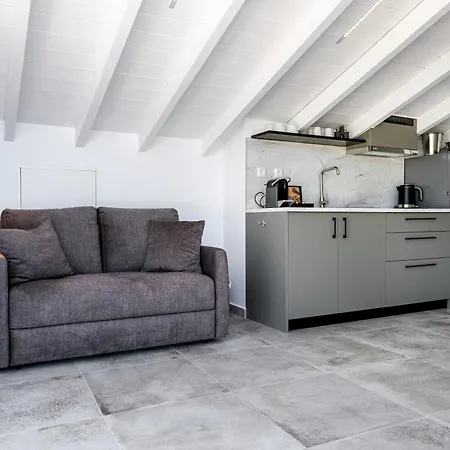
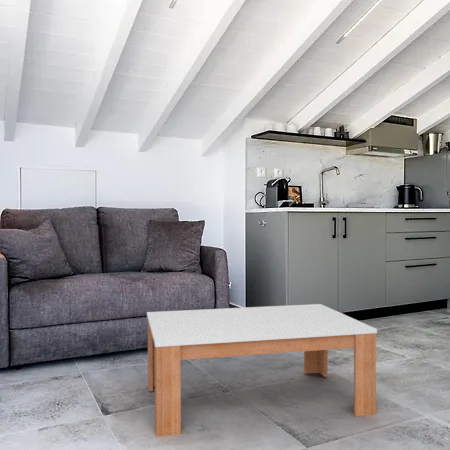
+ coffee table (252, 354)
